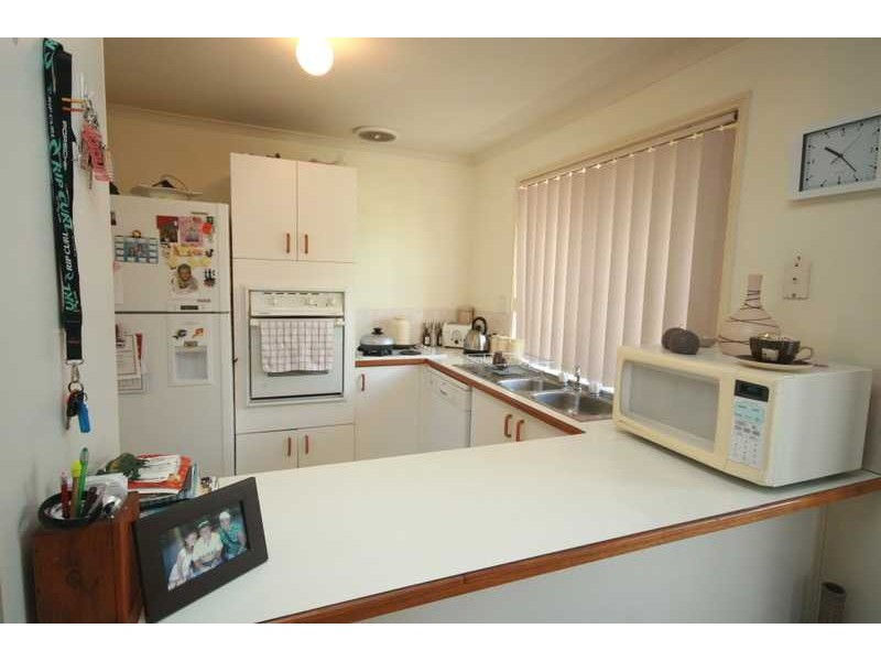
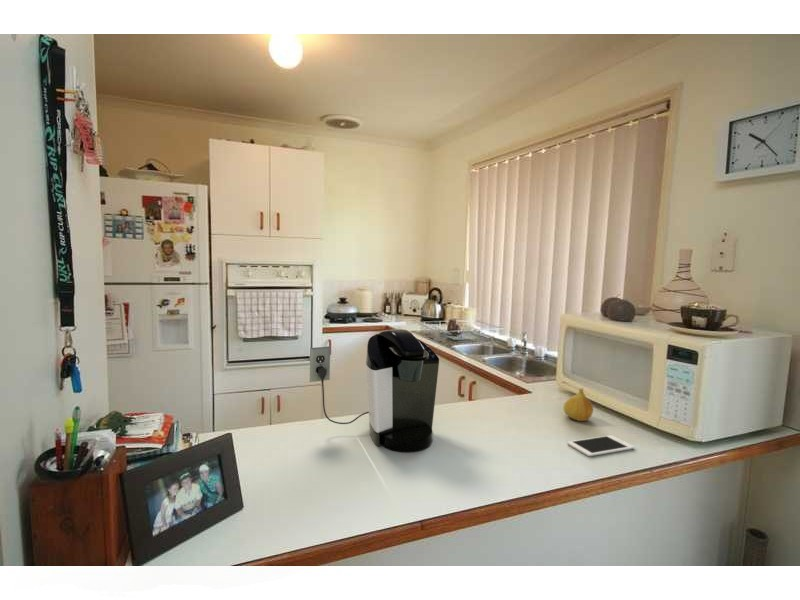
+ coffee maker (381, 385)
+ cell phone (600, 445)
+ fruit (578, 403)
